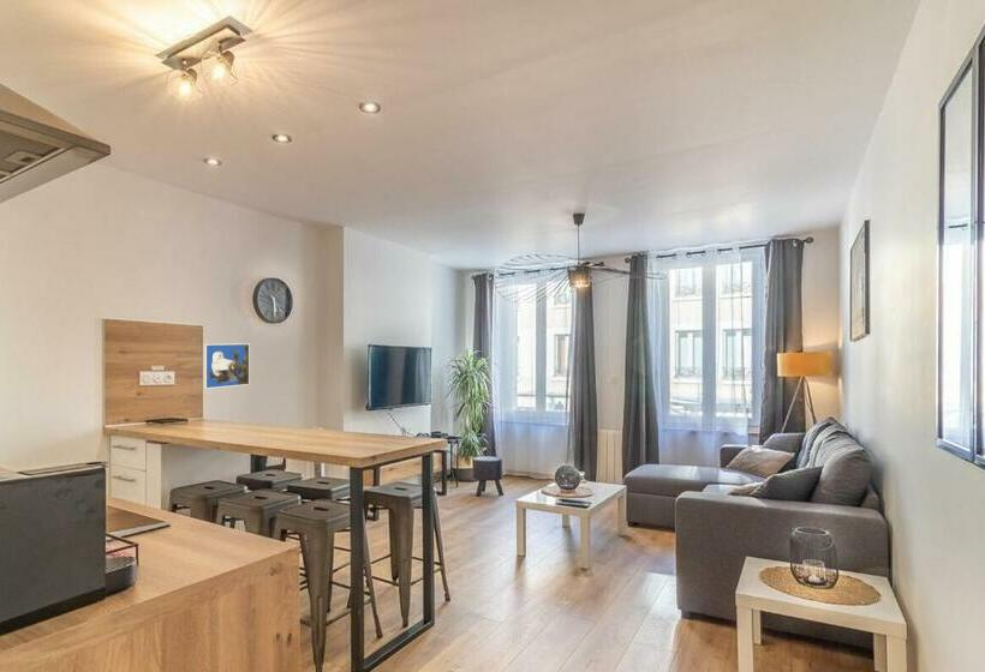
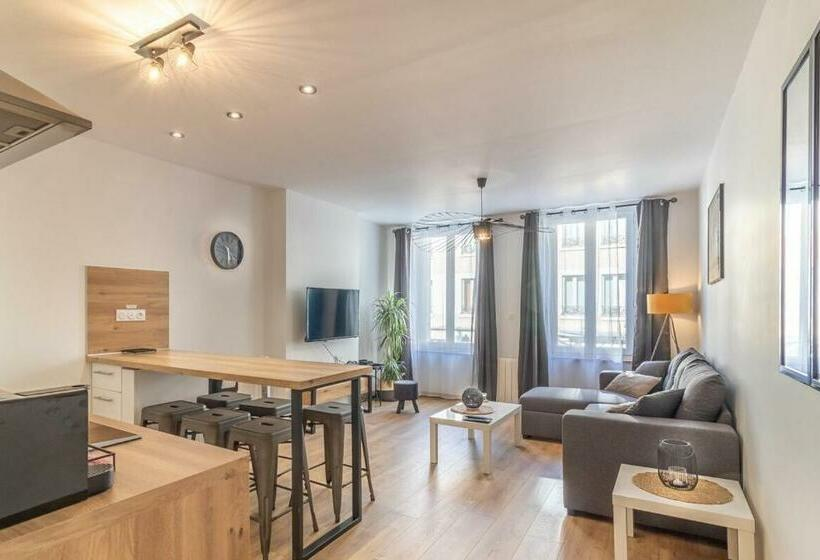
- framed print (227, 365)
